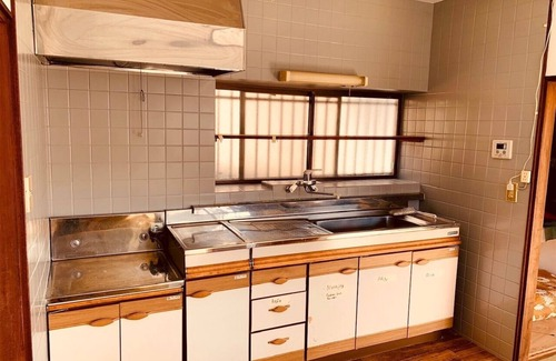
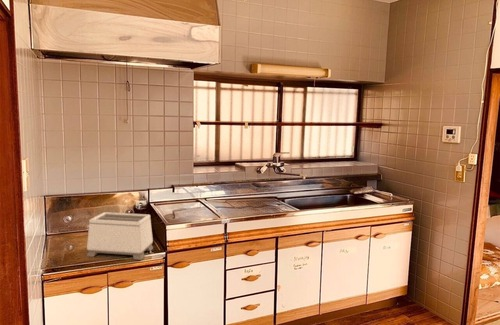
+ toaster (118, 234)
